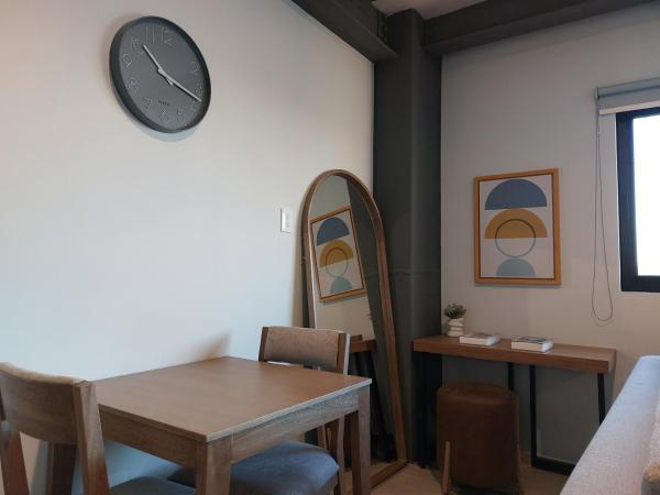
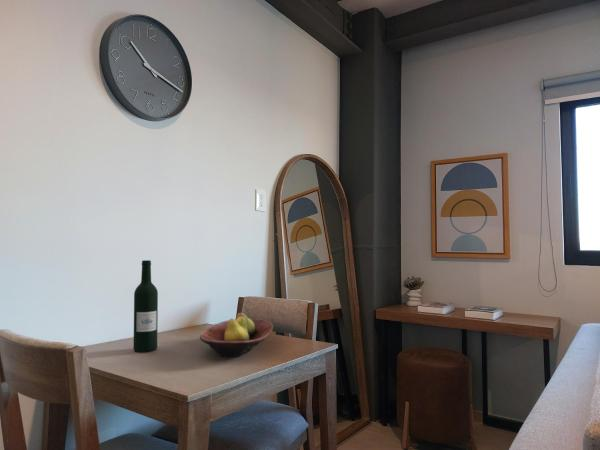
+ wine bottle (145, 304)
+ fruit bowl (238, 331)
